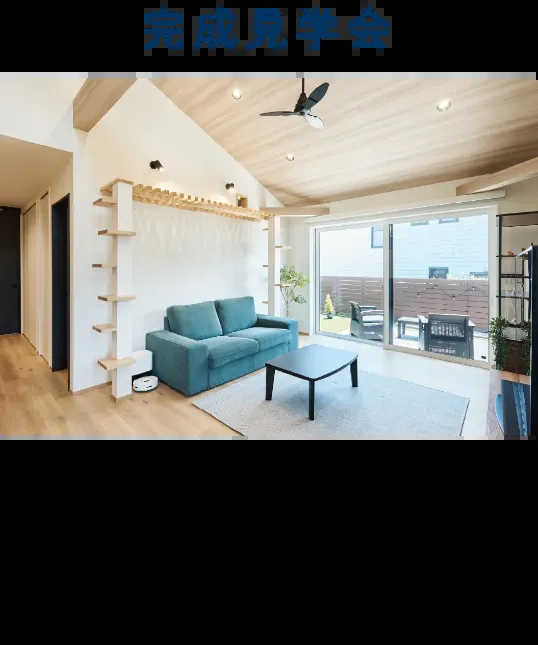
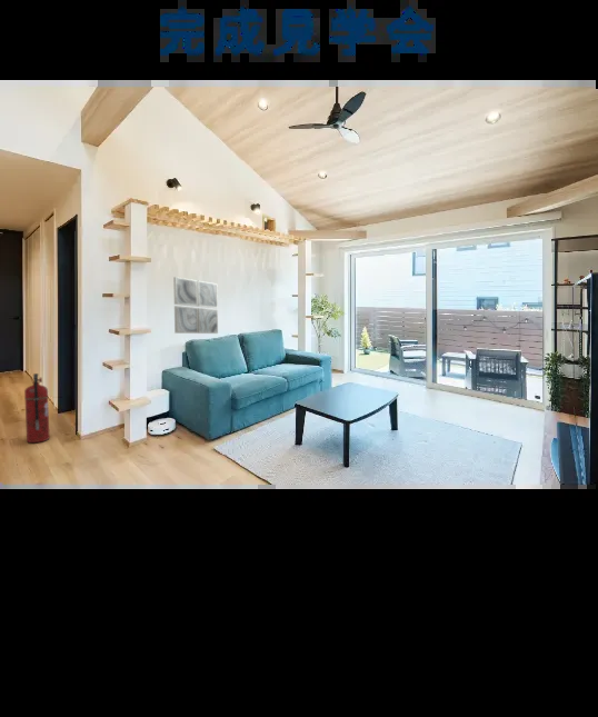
+ fire extinguisher (37, 407)
+ wall art (197, 306)
